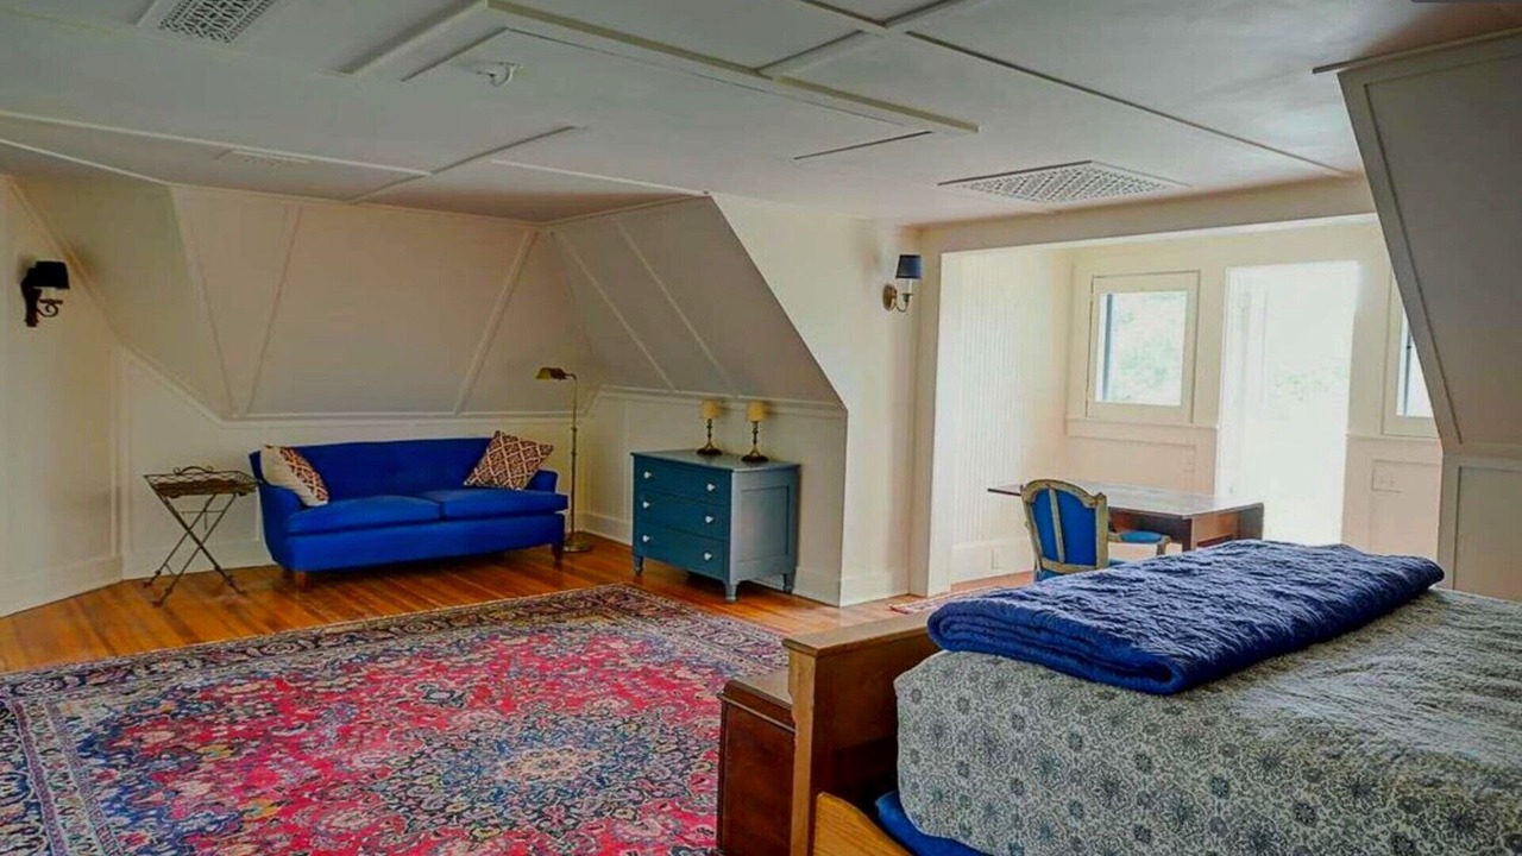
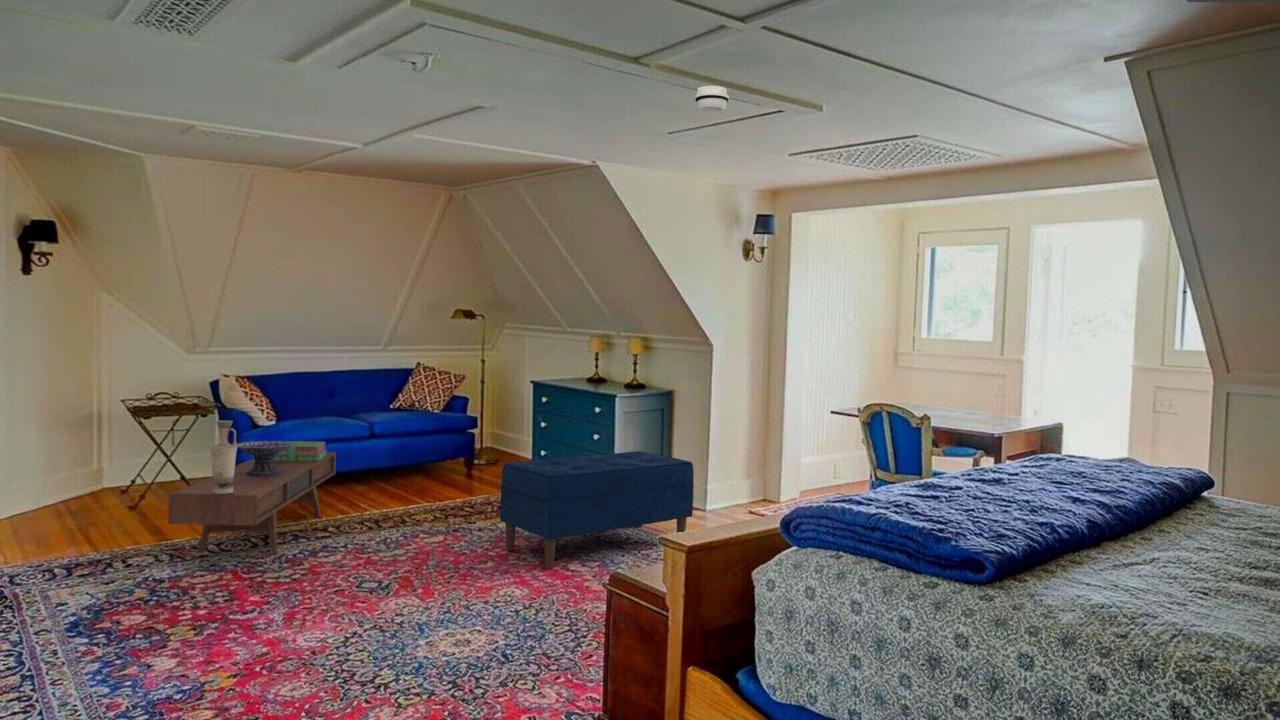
+ decorative bowl (263, 457)
+ vase (223, 456)
+ bench (599, 503)
+ stack of books (295, 449)
+ coffee table (264, 502)
+ smoke detector (711, 99)
